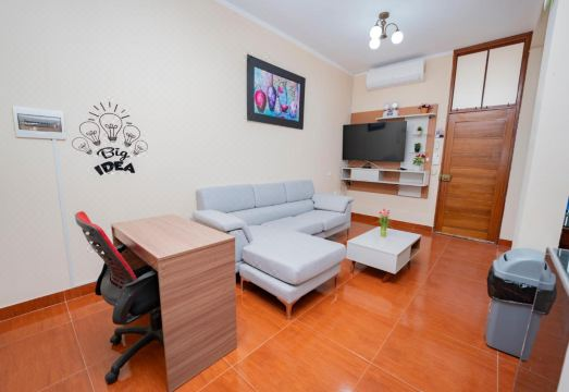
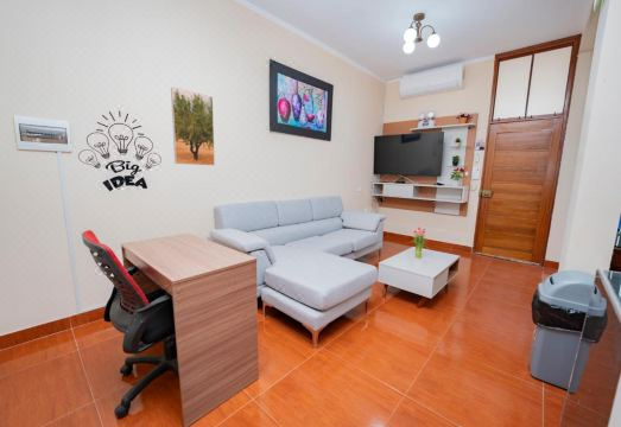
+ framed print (194, 129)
